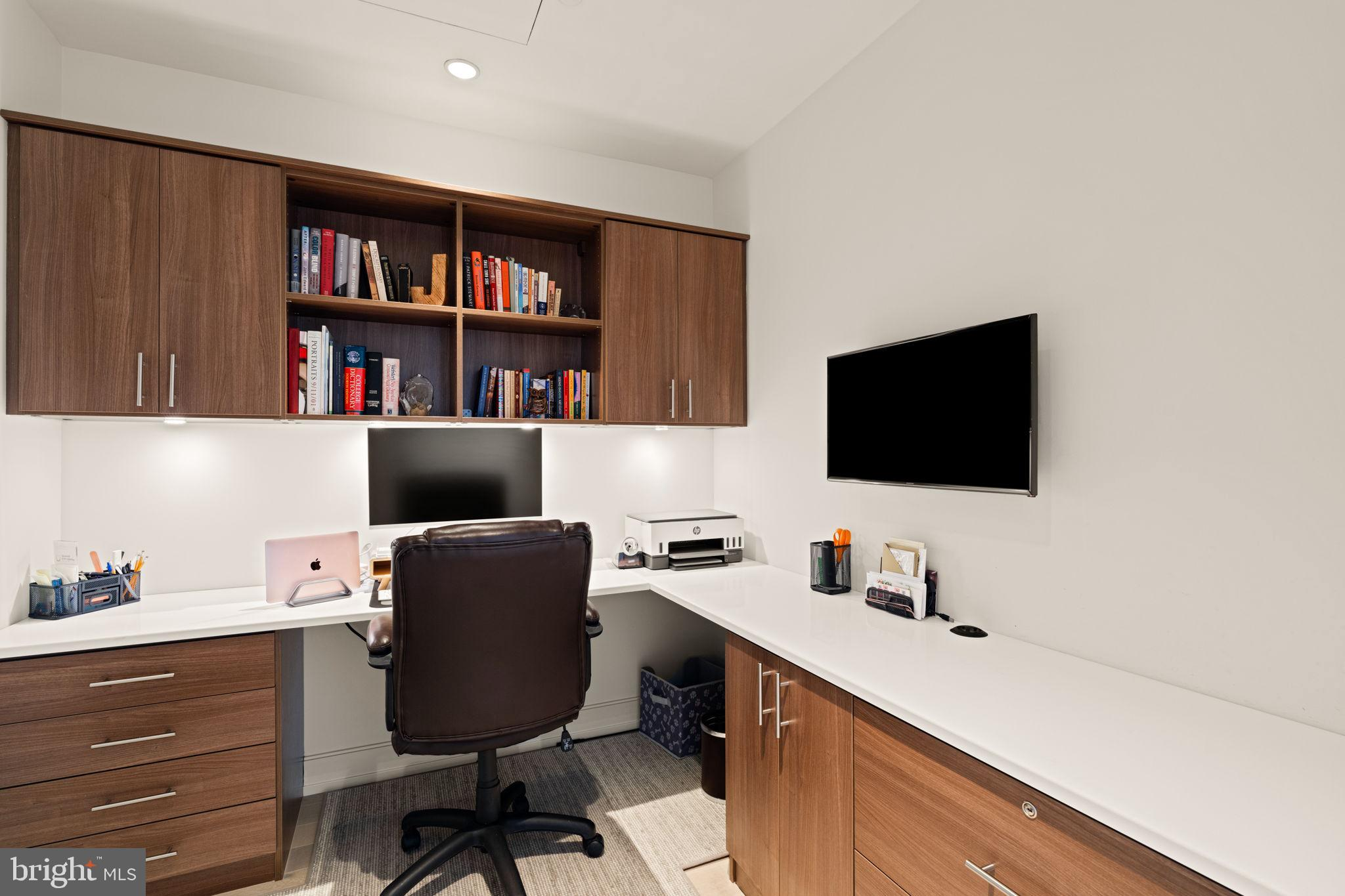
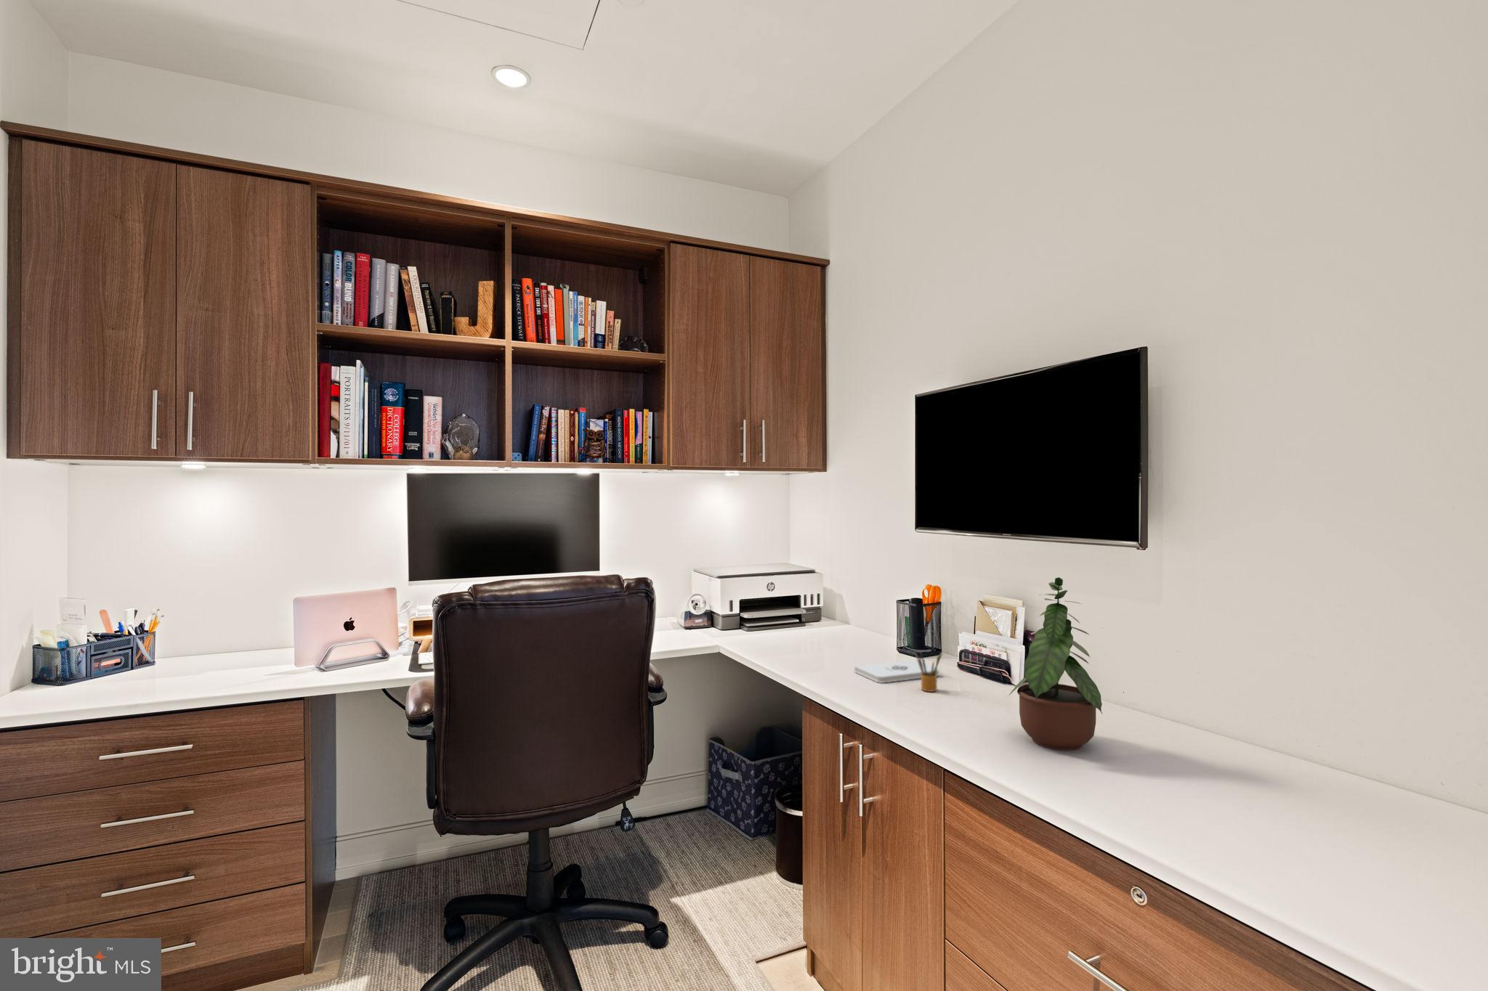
+ pencil box (932, 670)
+ potted plant (1053, 658)
+ notepad (897, 671)
